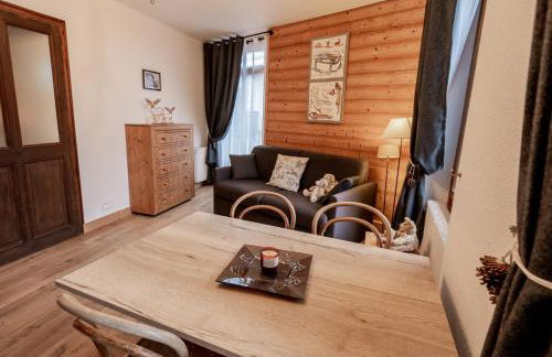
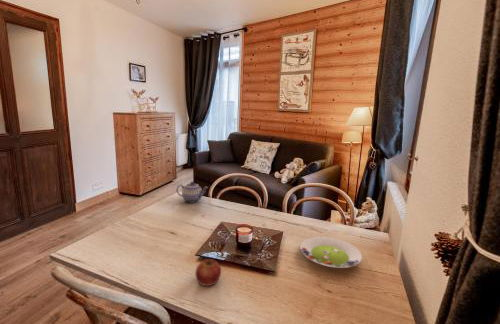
+ teapot (192, 191)
+ apple (208, 269)
+ salad plate (329, 252)
